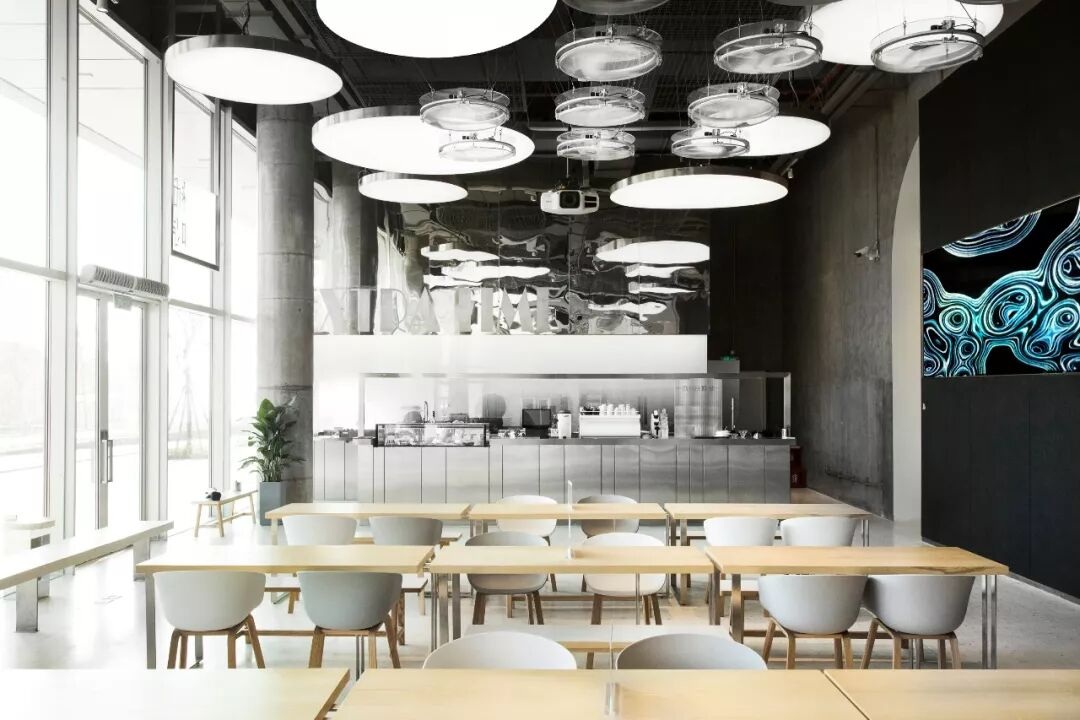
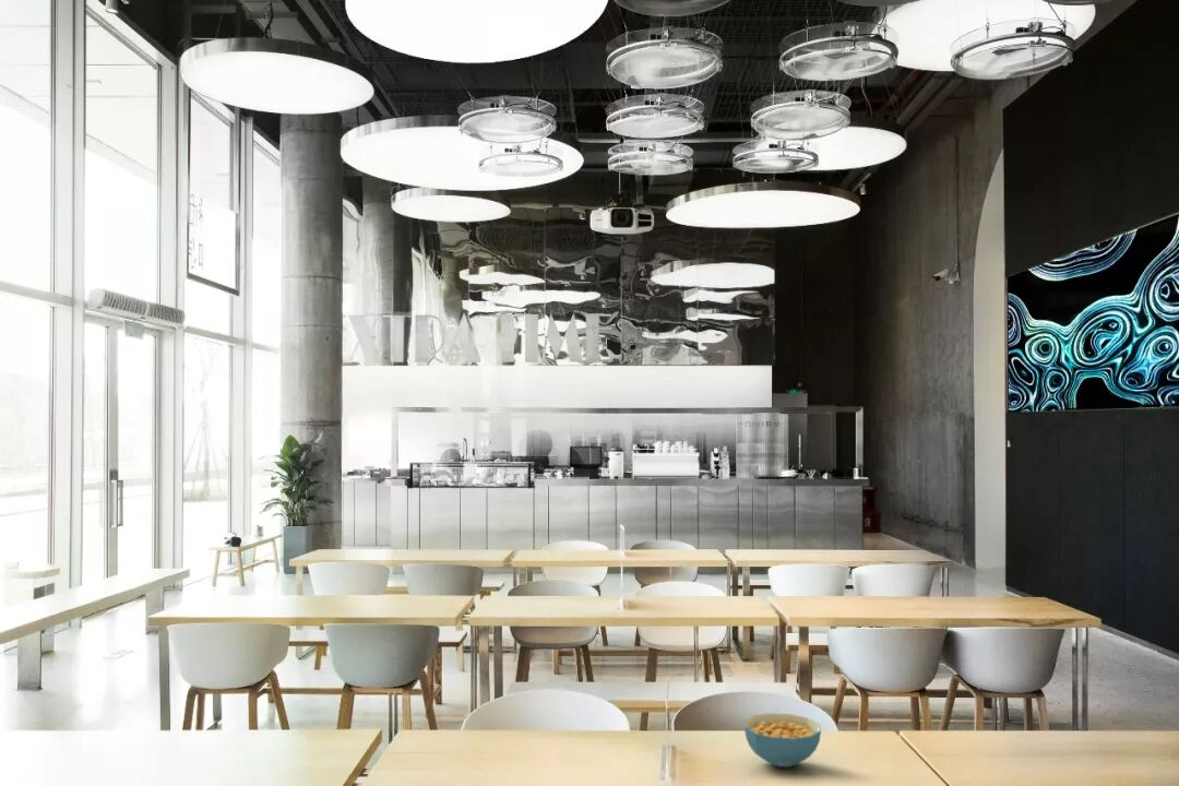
+ cereal bowl (782, 743)
